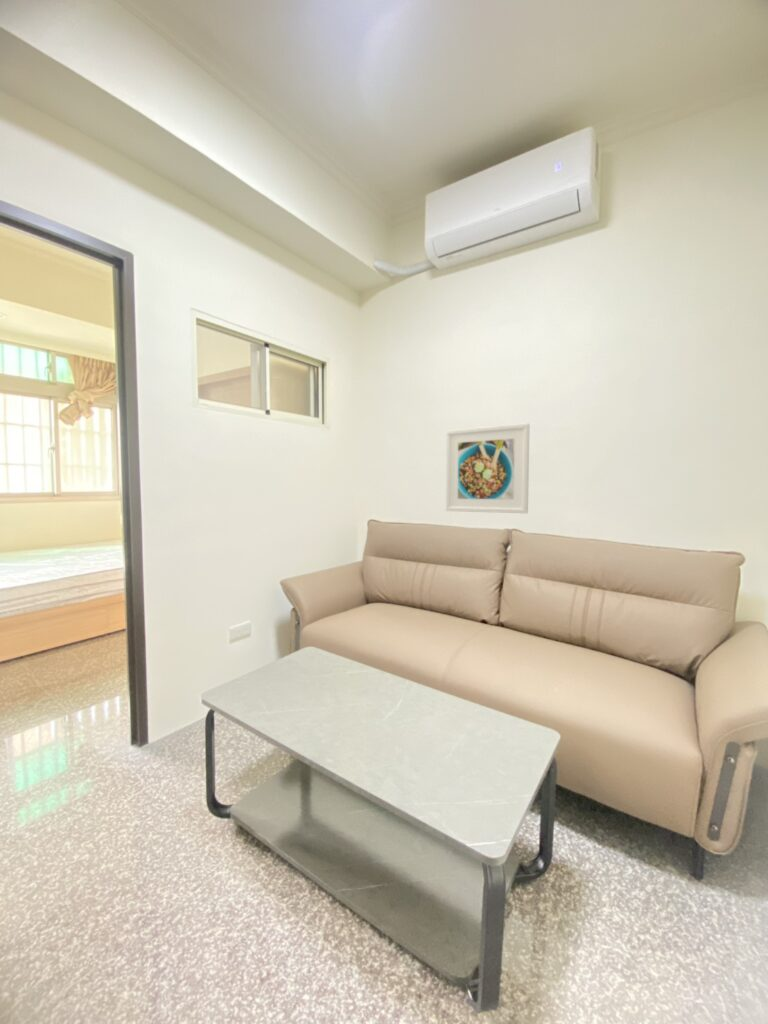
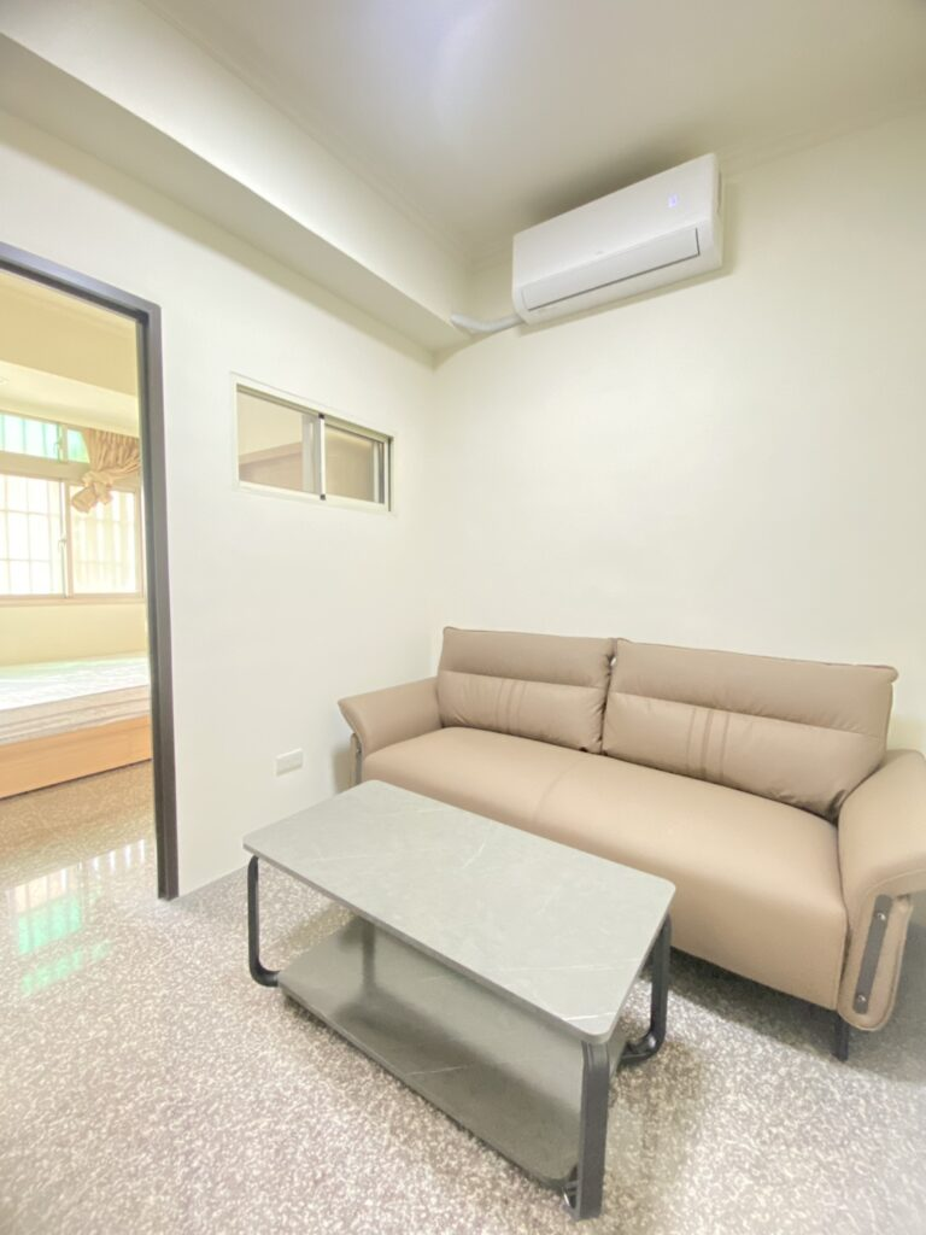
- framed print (485, 469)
